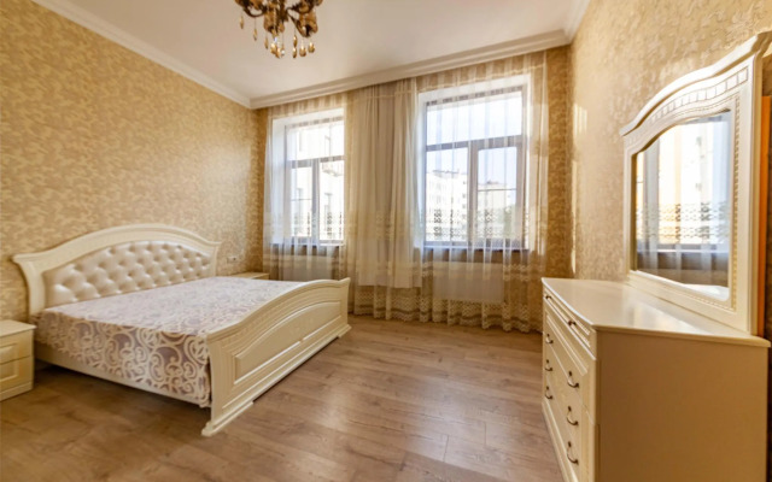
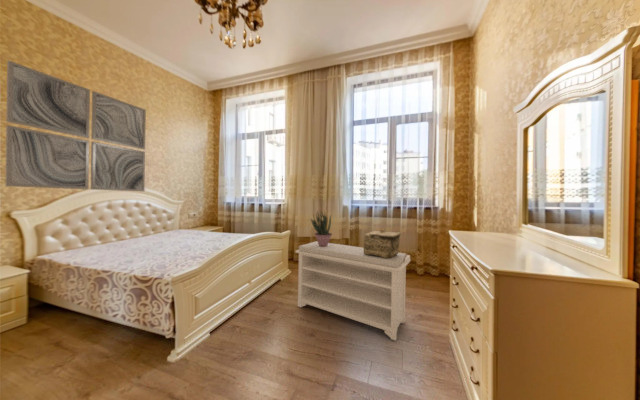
+ wall art (91, 138)
+ bench (348, 281)
+ potted plant (321, 227)
+ decorative box (382, 242)
